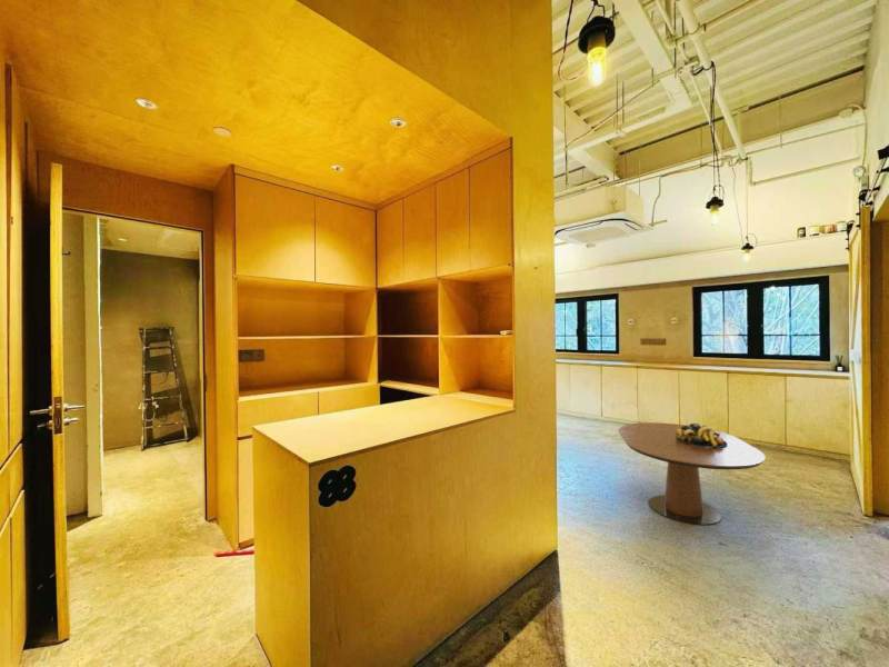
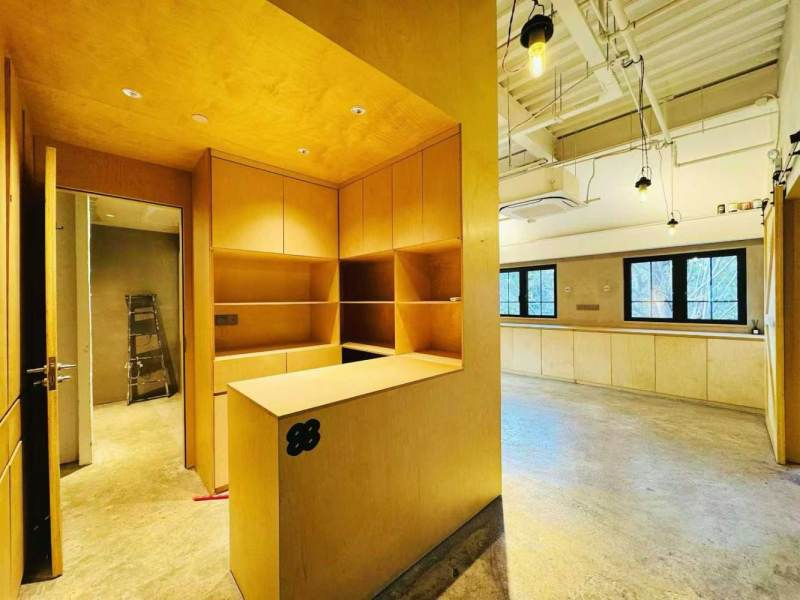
- fruit bowl (701, 432)
- dining table (693, 475)
